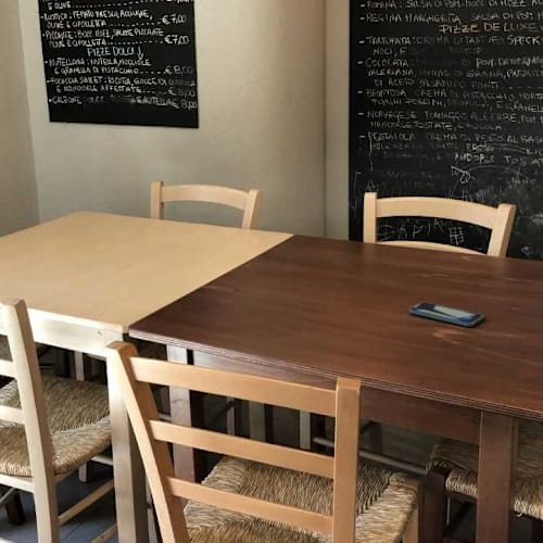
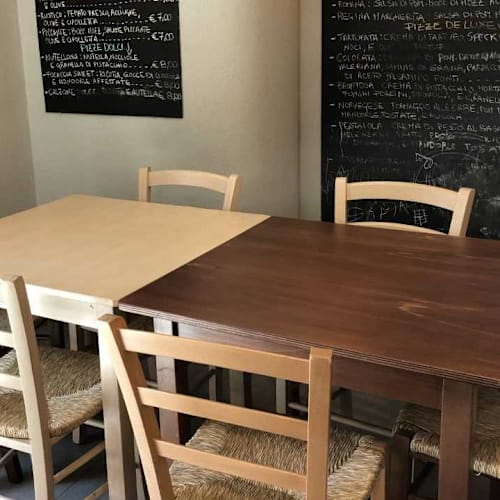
- smartphone (445, 313)
